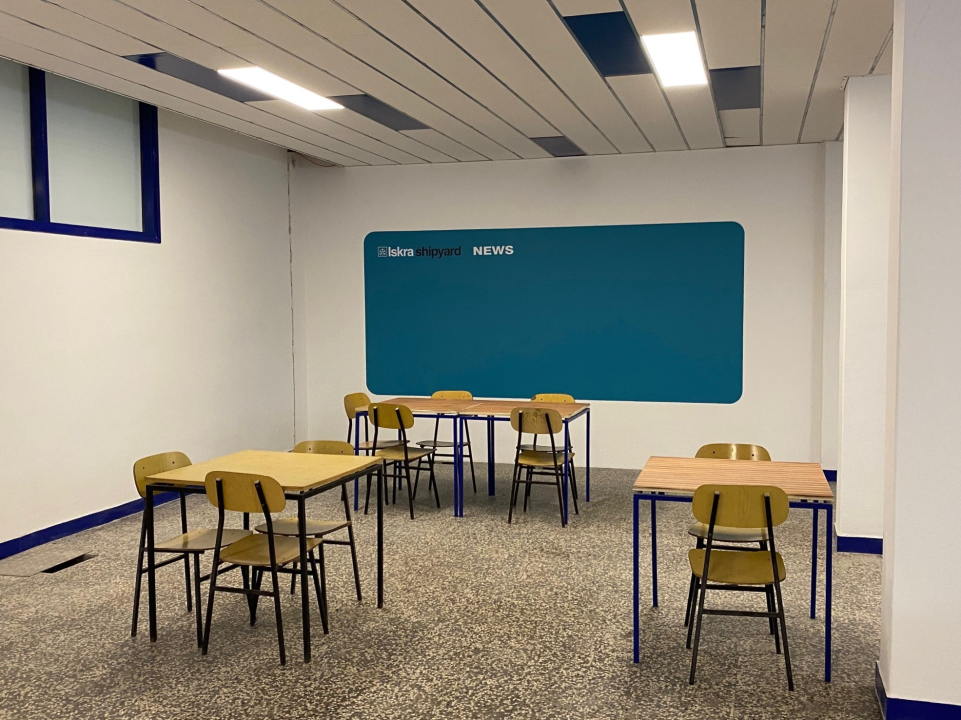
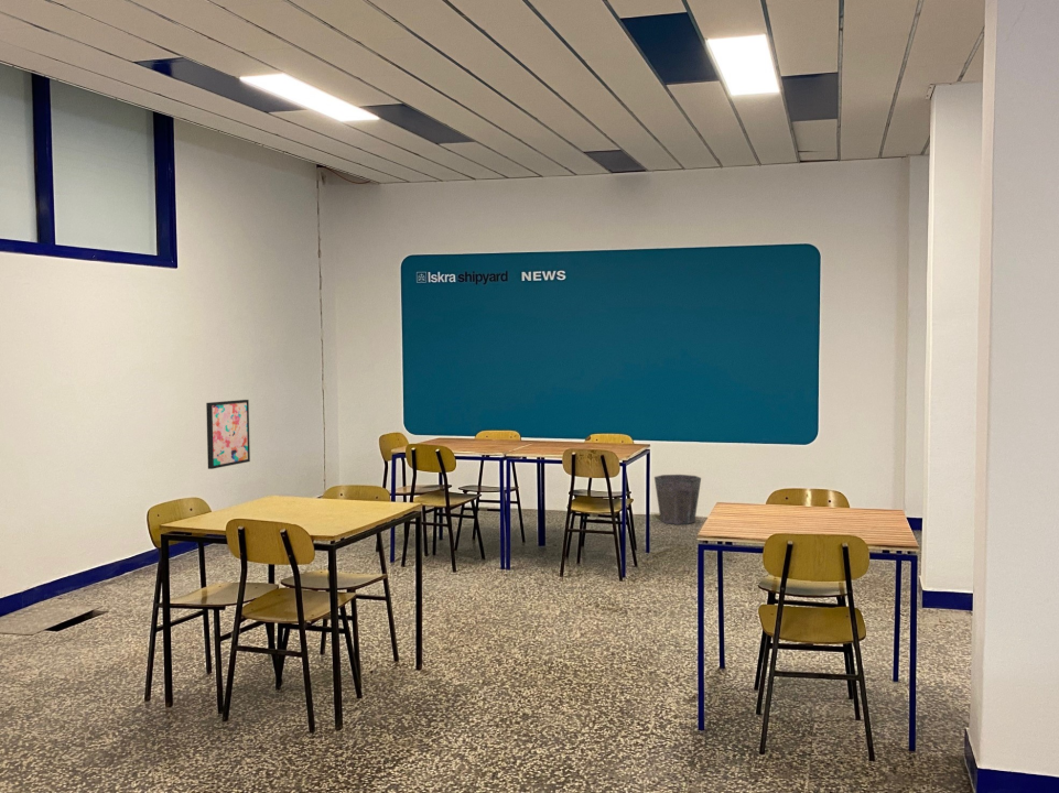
+ wall art (228, 433)
+ waste bin (677, 499)
